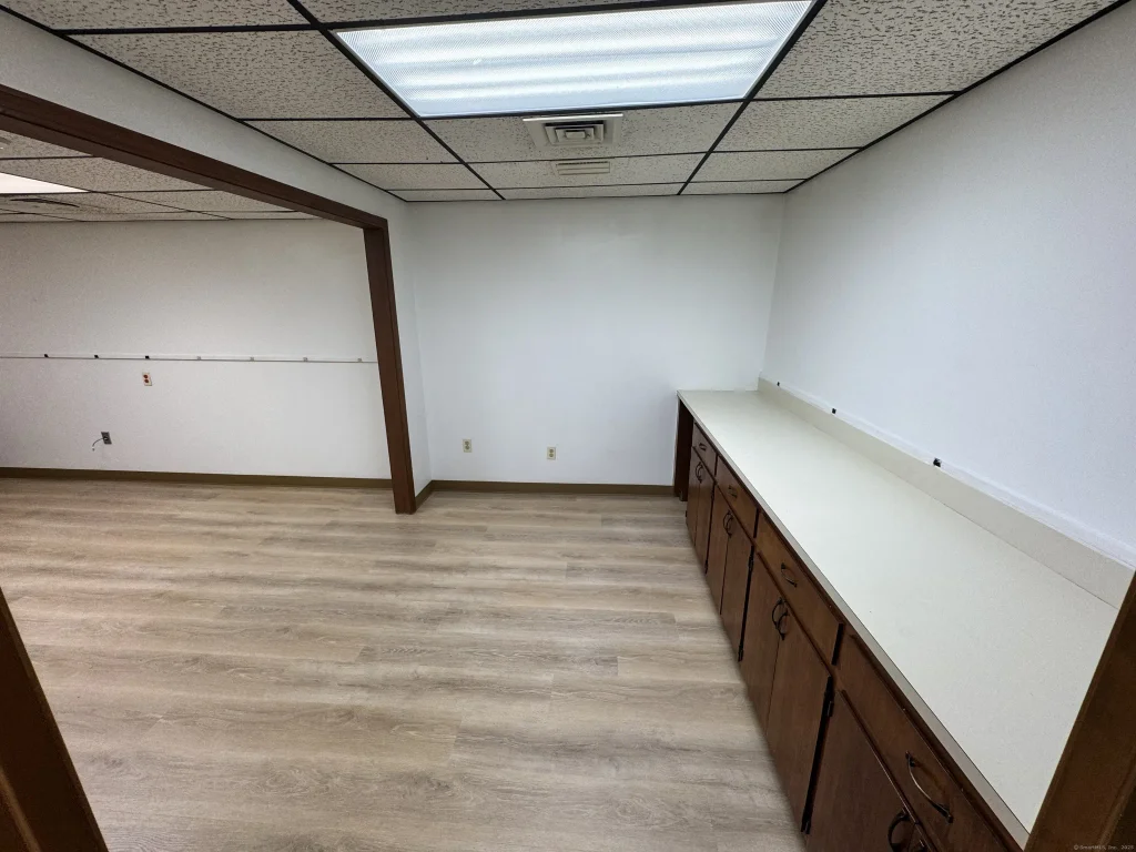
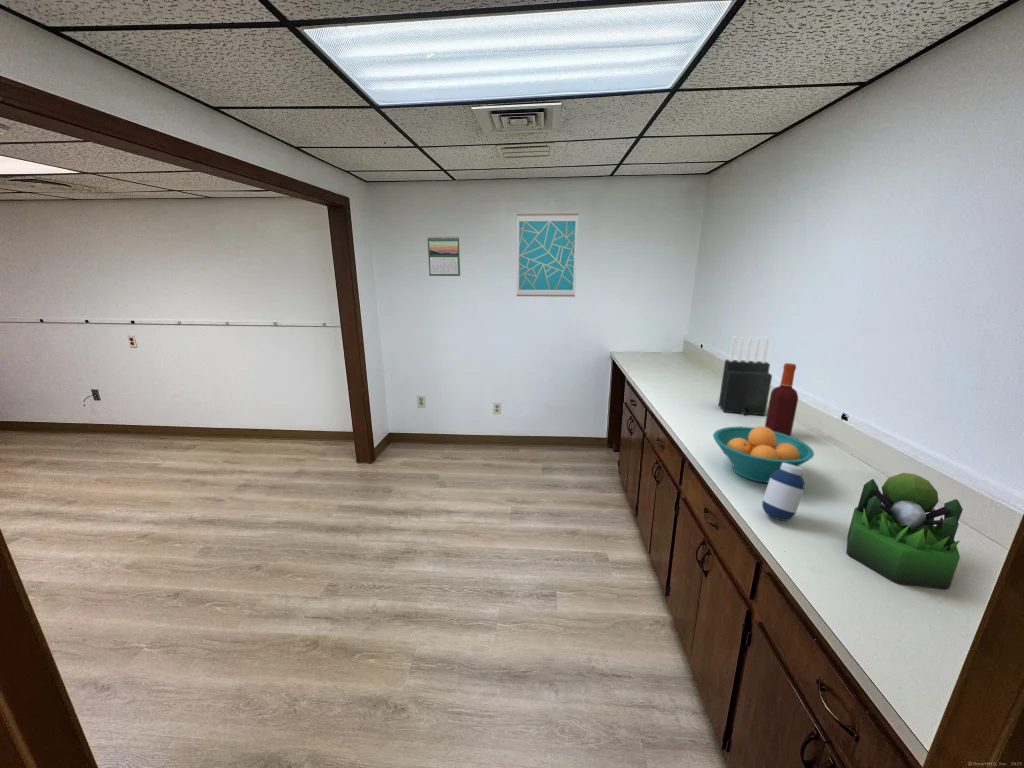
+ knife block (747, 375)
+ plant (904, 522)
+ fruit bowl (759, 450)
+ wall art (546, 256)
+ medicine bottle (783, 491)
+ bottle (783, 401)
+ calendar (443, 256)
